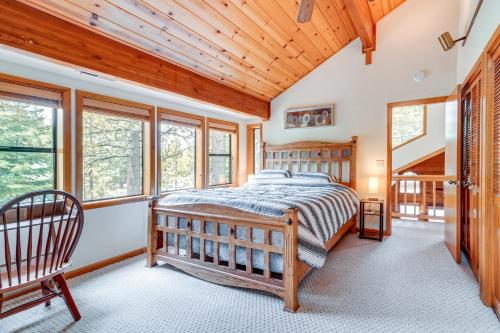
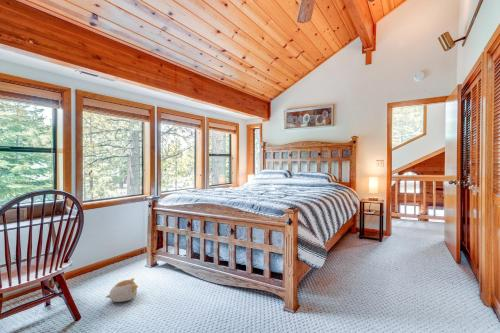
+ plush toy (121, 290)
